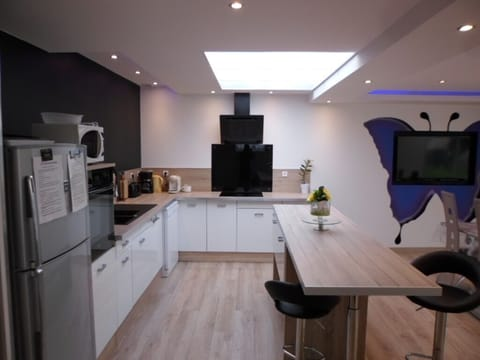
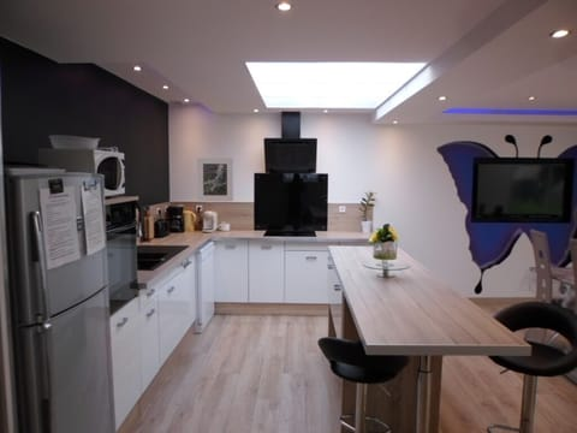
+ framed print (215, 179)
